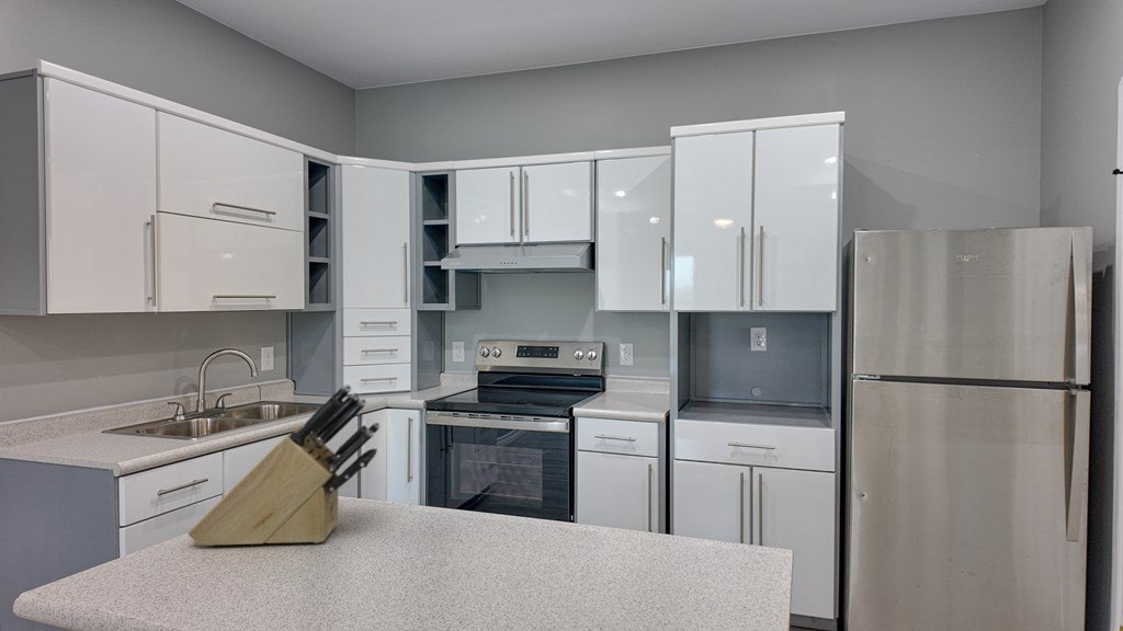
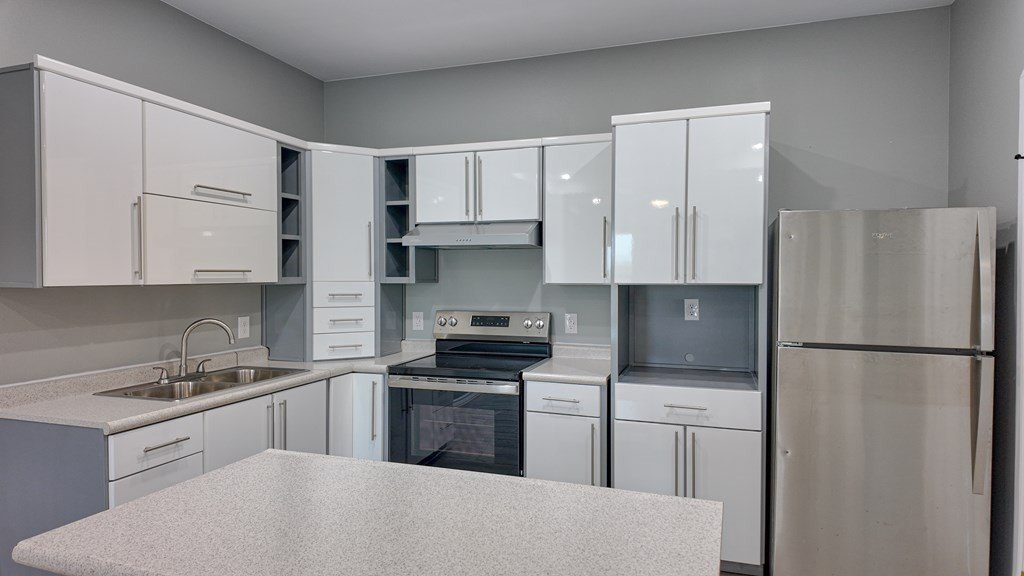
- knife block (290, 461)
